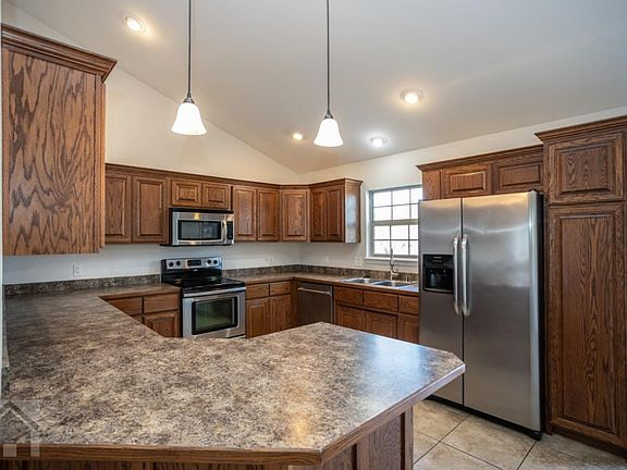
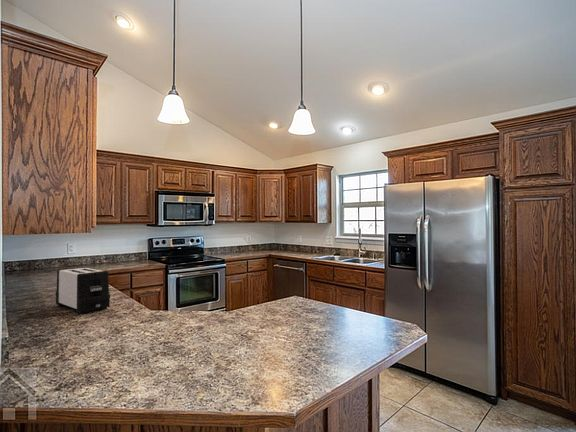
+ toaster (82, 288)
